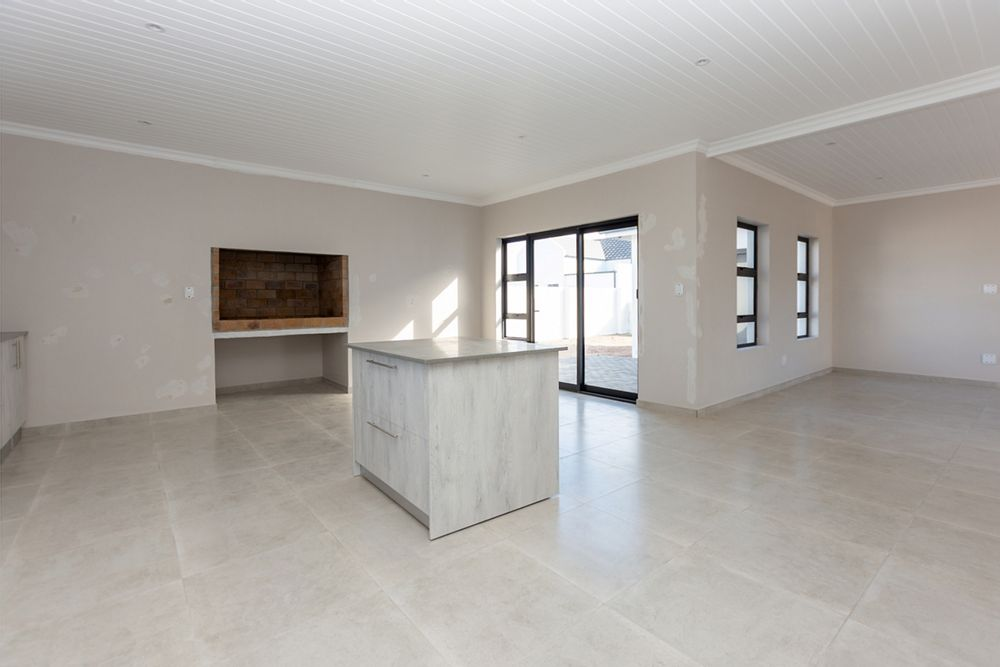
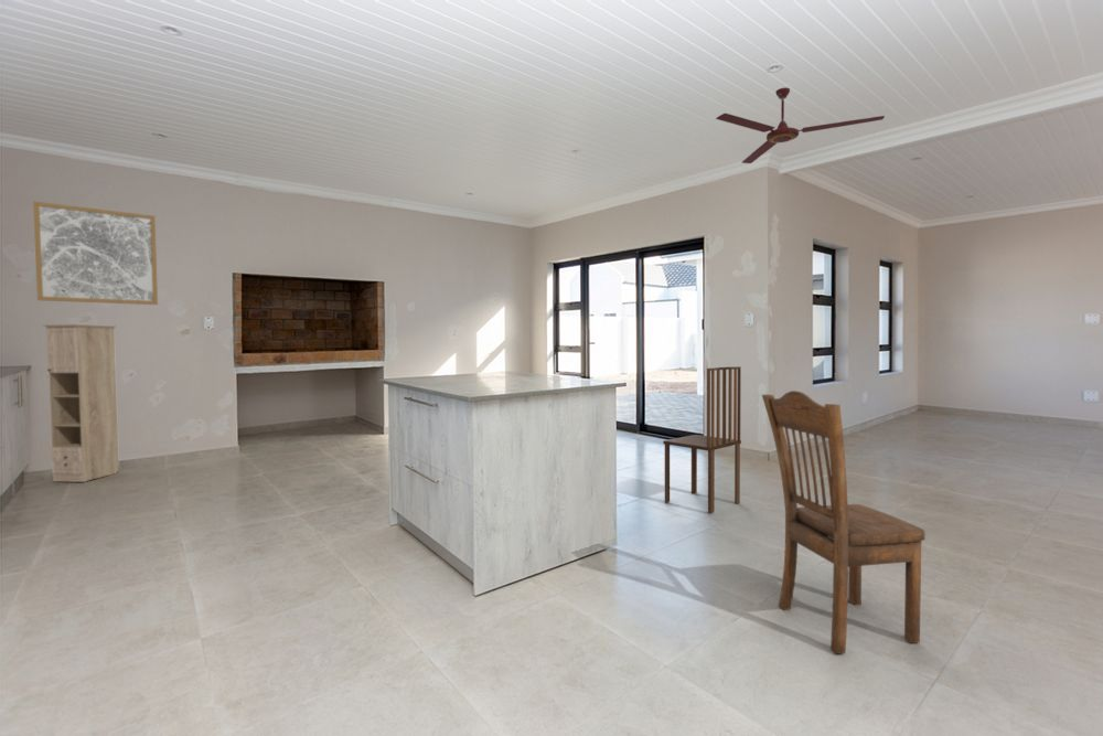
+ dining chair (700, 435)
+ storage cabinet (83, 402)
+ ceiling fan (805, 127)
+ dining chair (843, 508)
+ wall art (98, 256)
